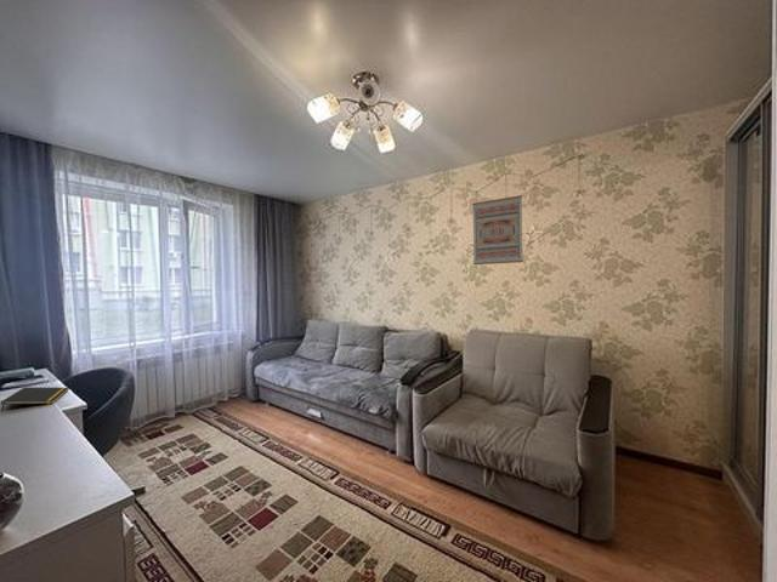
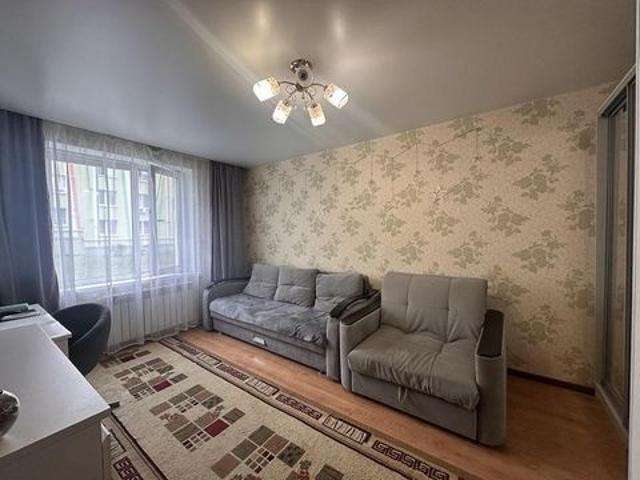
- notepad (38, 394)
- wall art (497, 232)
